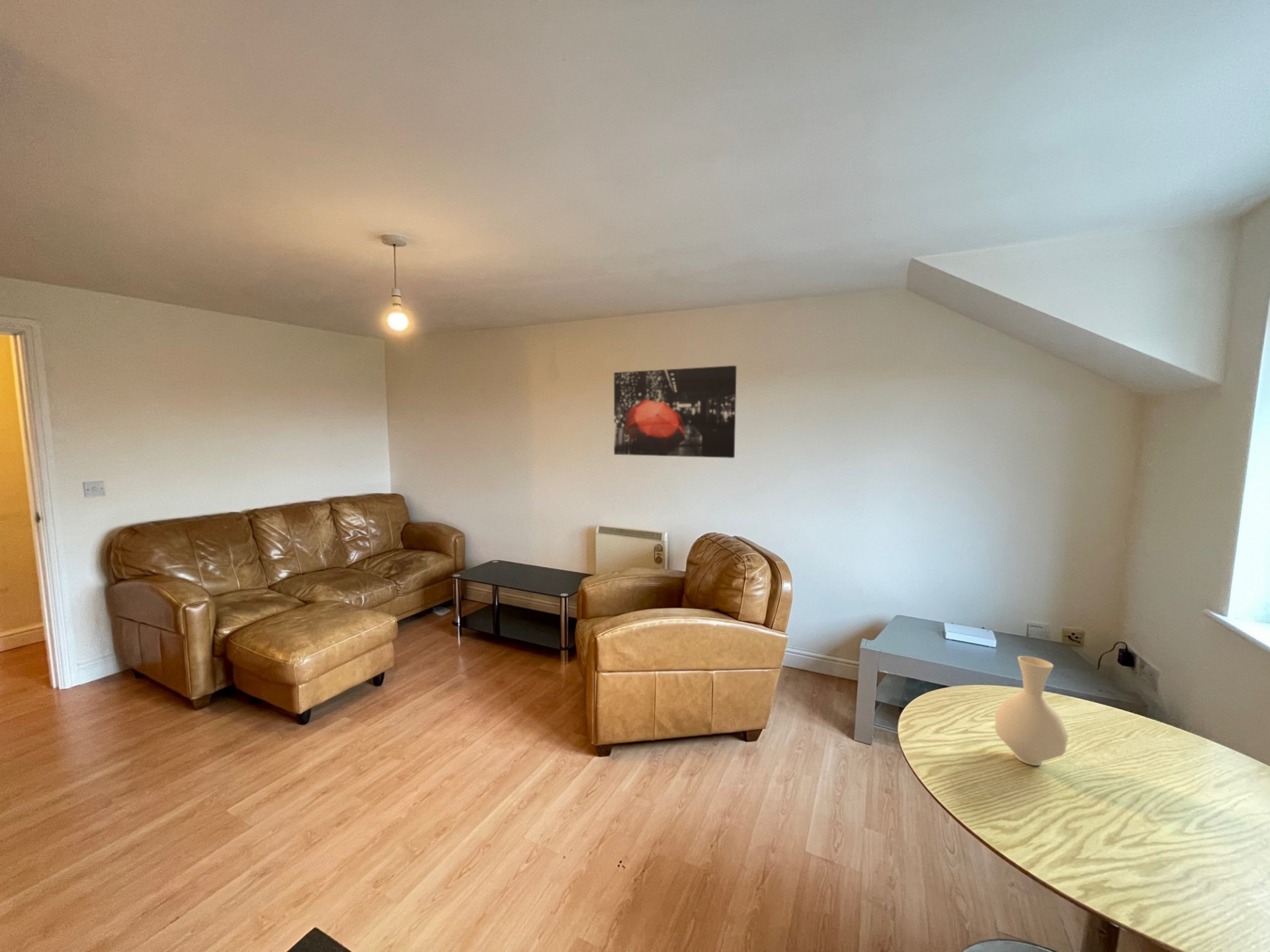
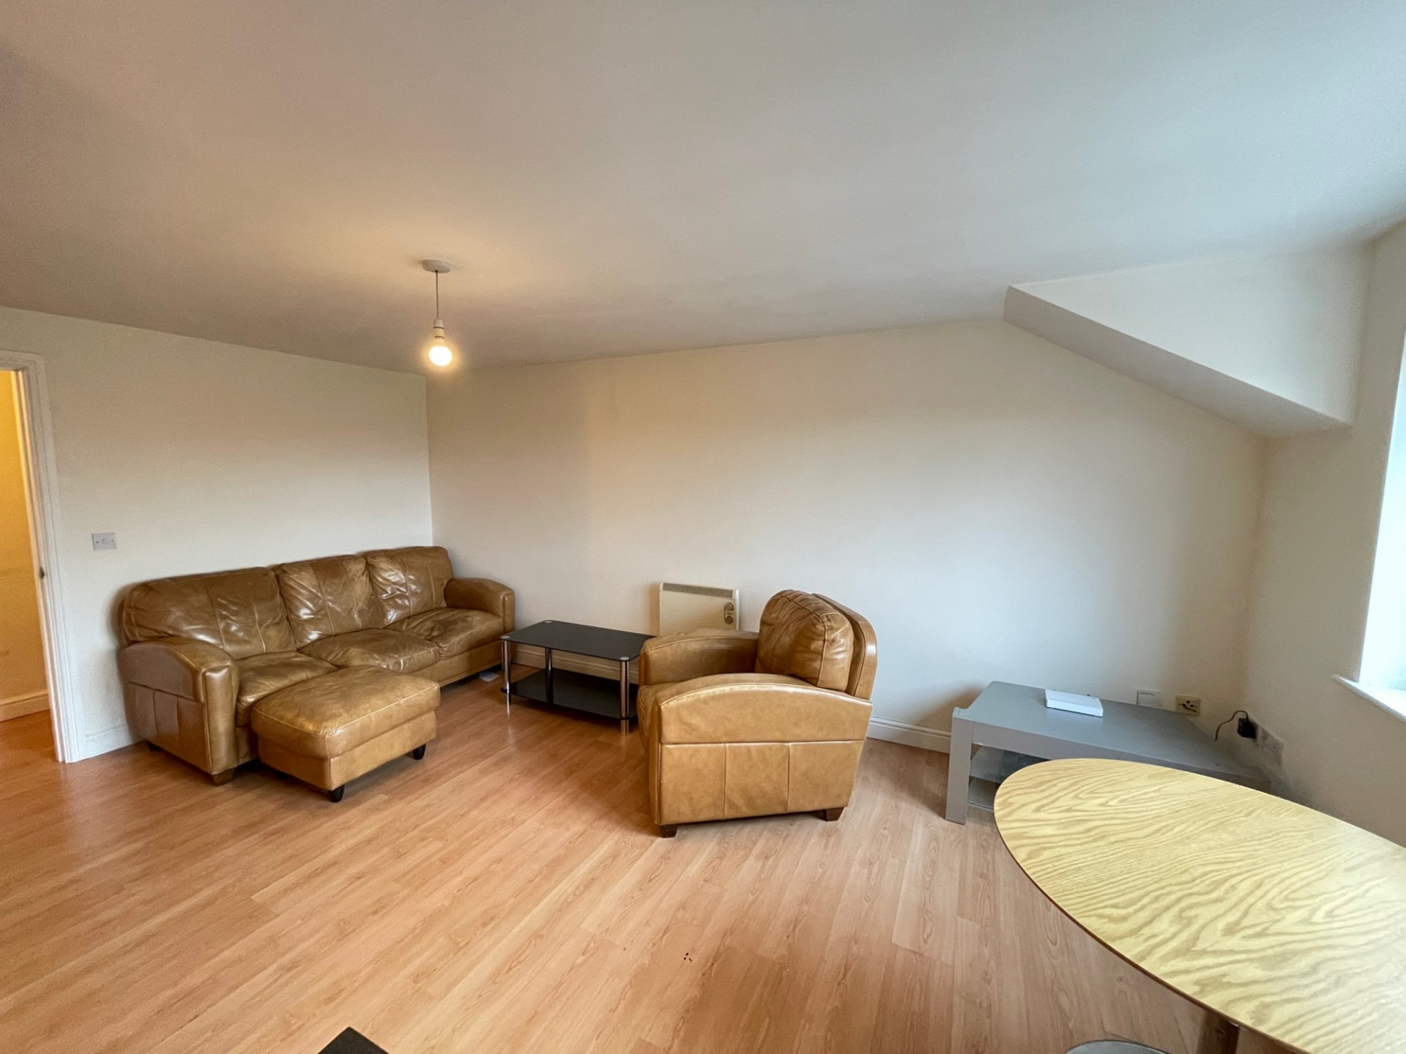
- wall art (671, 413)
- vase (1031, 710)
